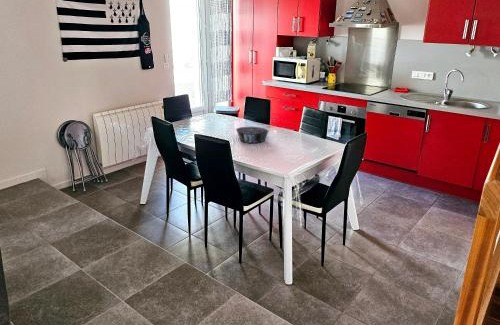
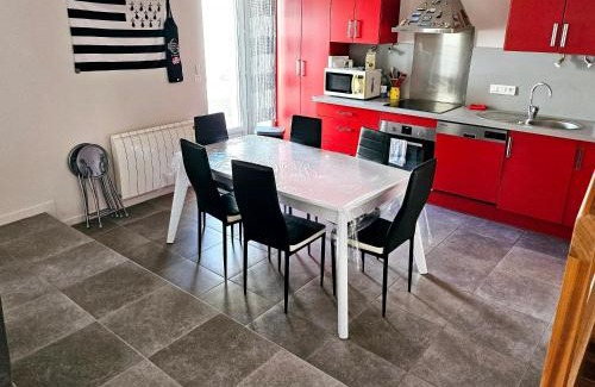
- decorative bowl (251, 135)
